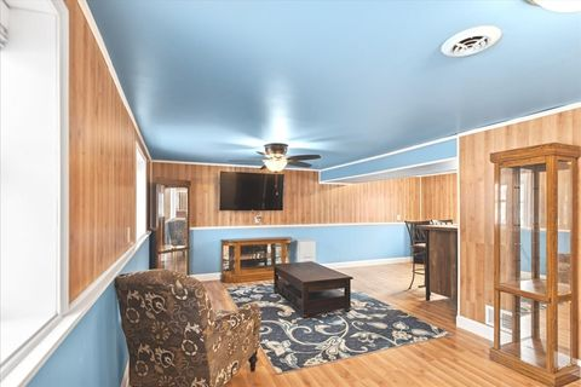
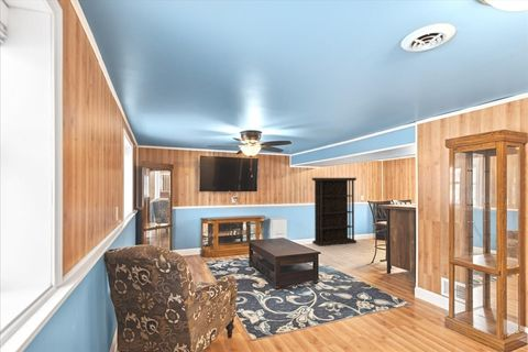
+ bookcase (333, 210)
